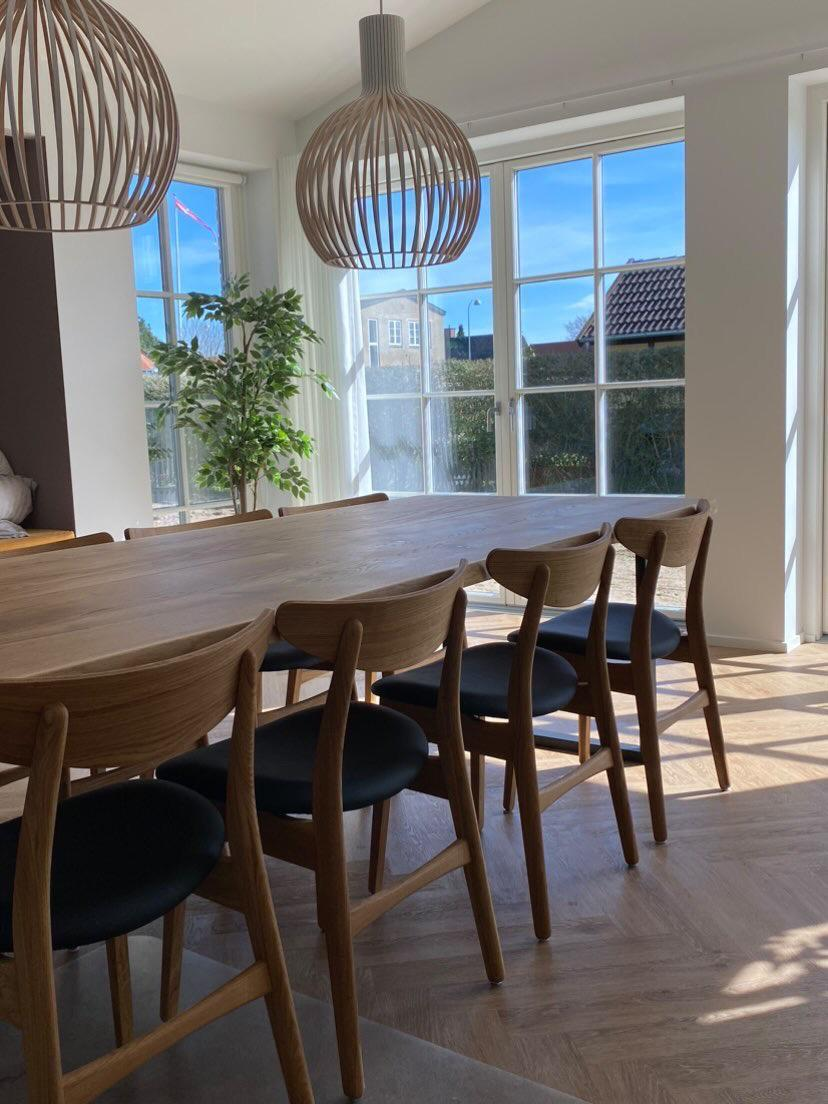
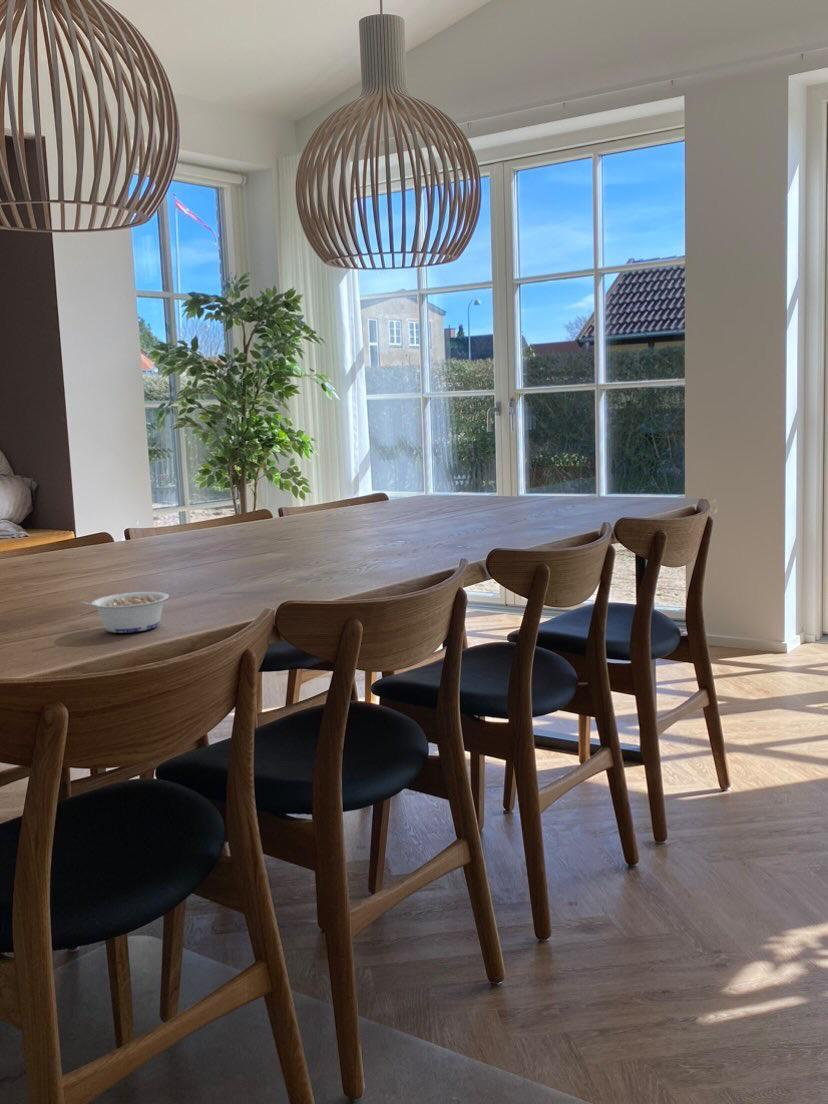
+ legume (130, 610)
